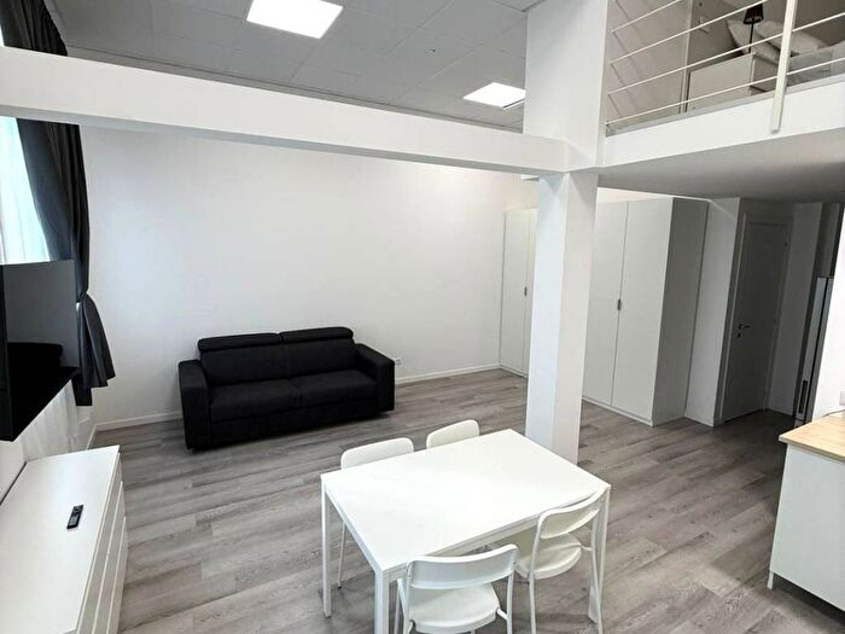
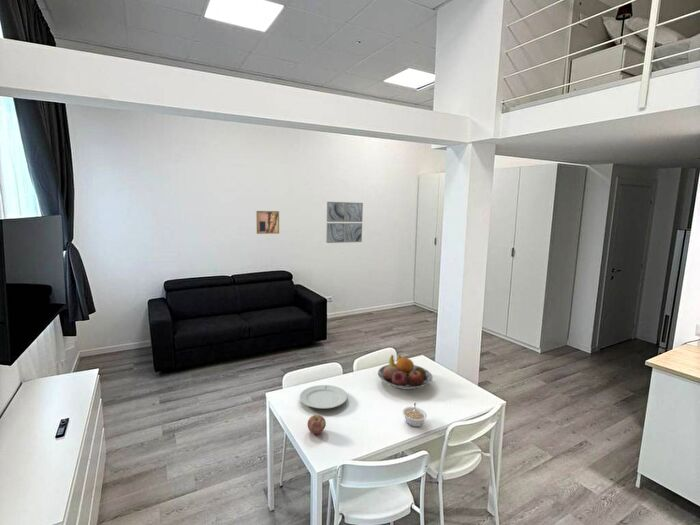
+ apple (316, 424)
+ wall art (344, 223)
+ chinaware (323, 397)
+ legume (413, 416)
+ wall art (268, 222)
+ fruit bowl (405, 372)
